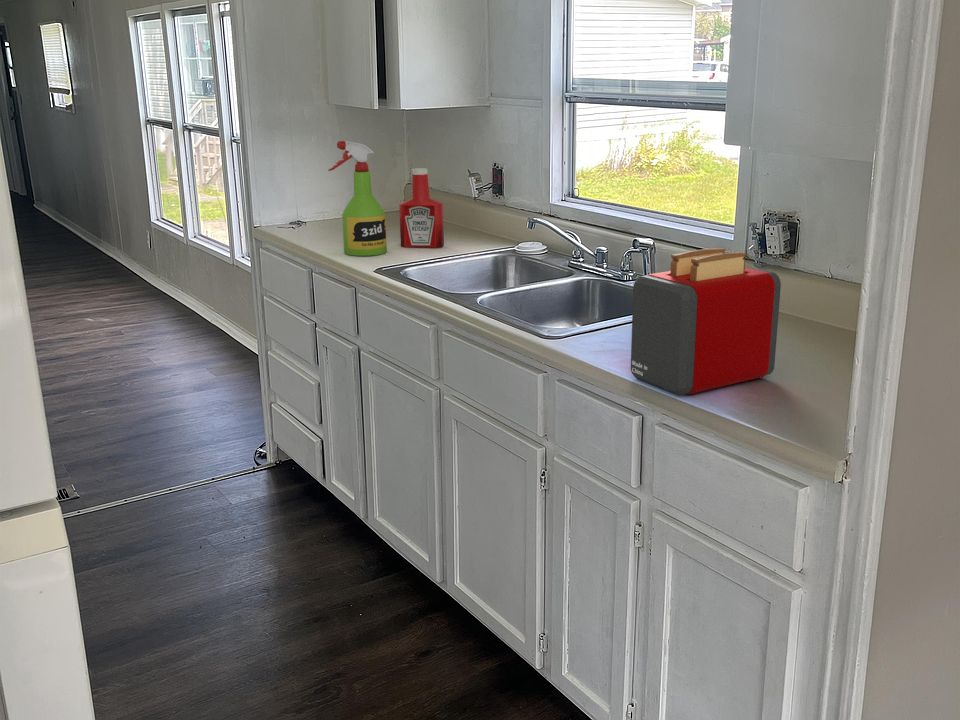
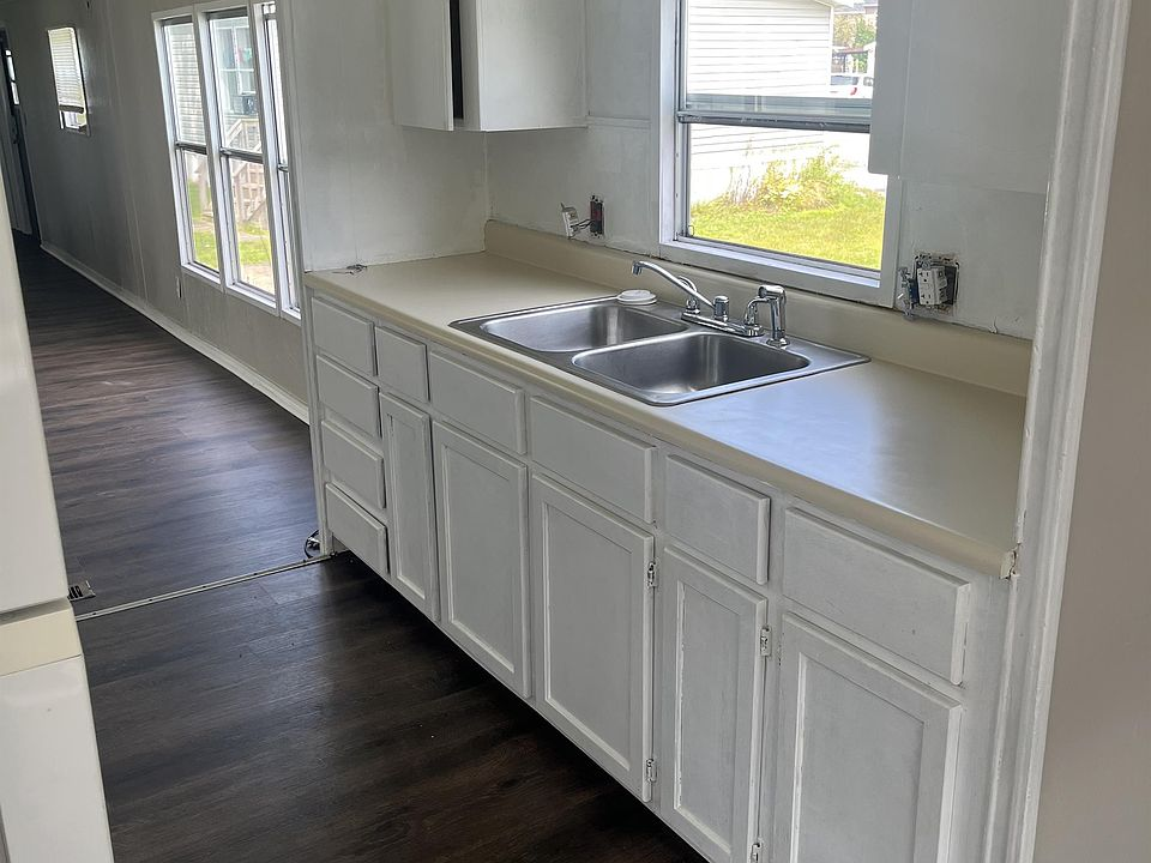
- soap bottle (421, 207)
- toaster (705, 316)
- spray bottle (356, 197)
